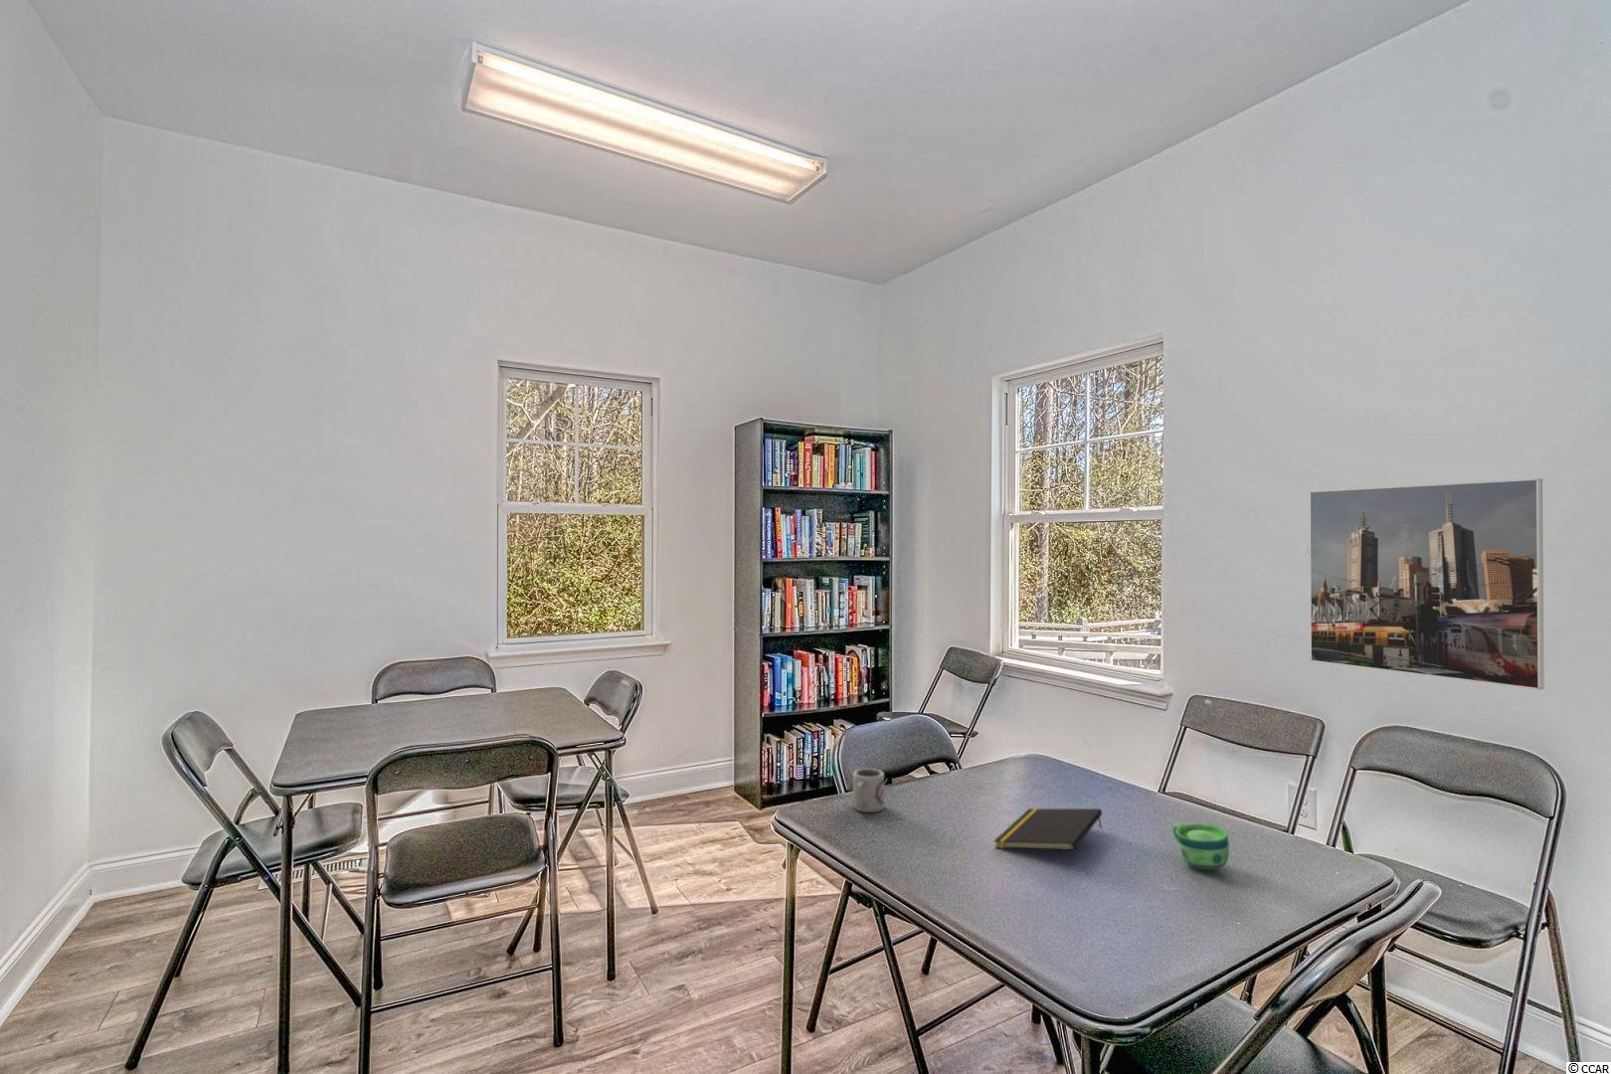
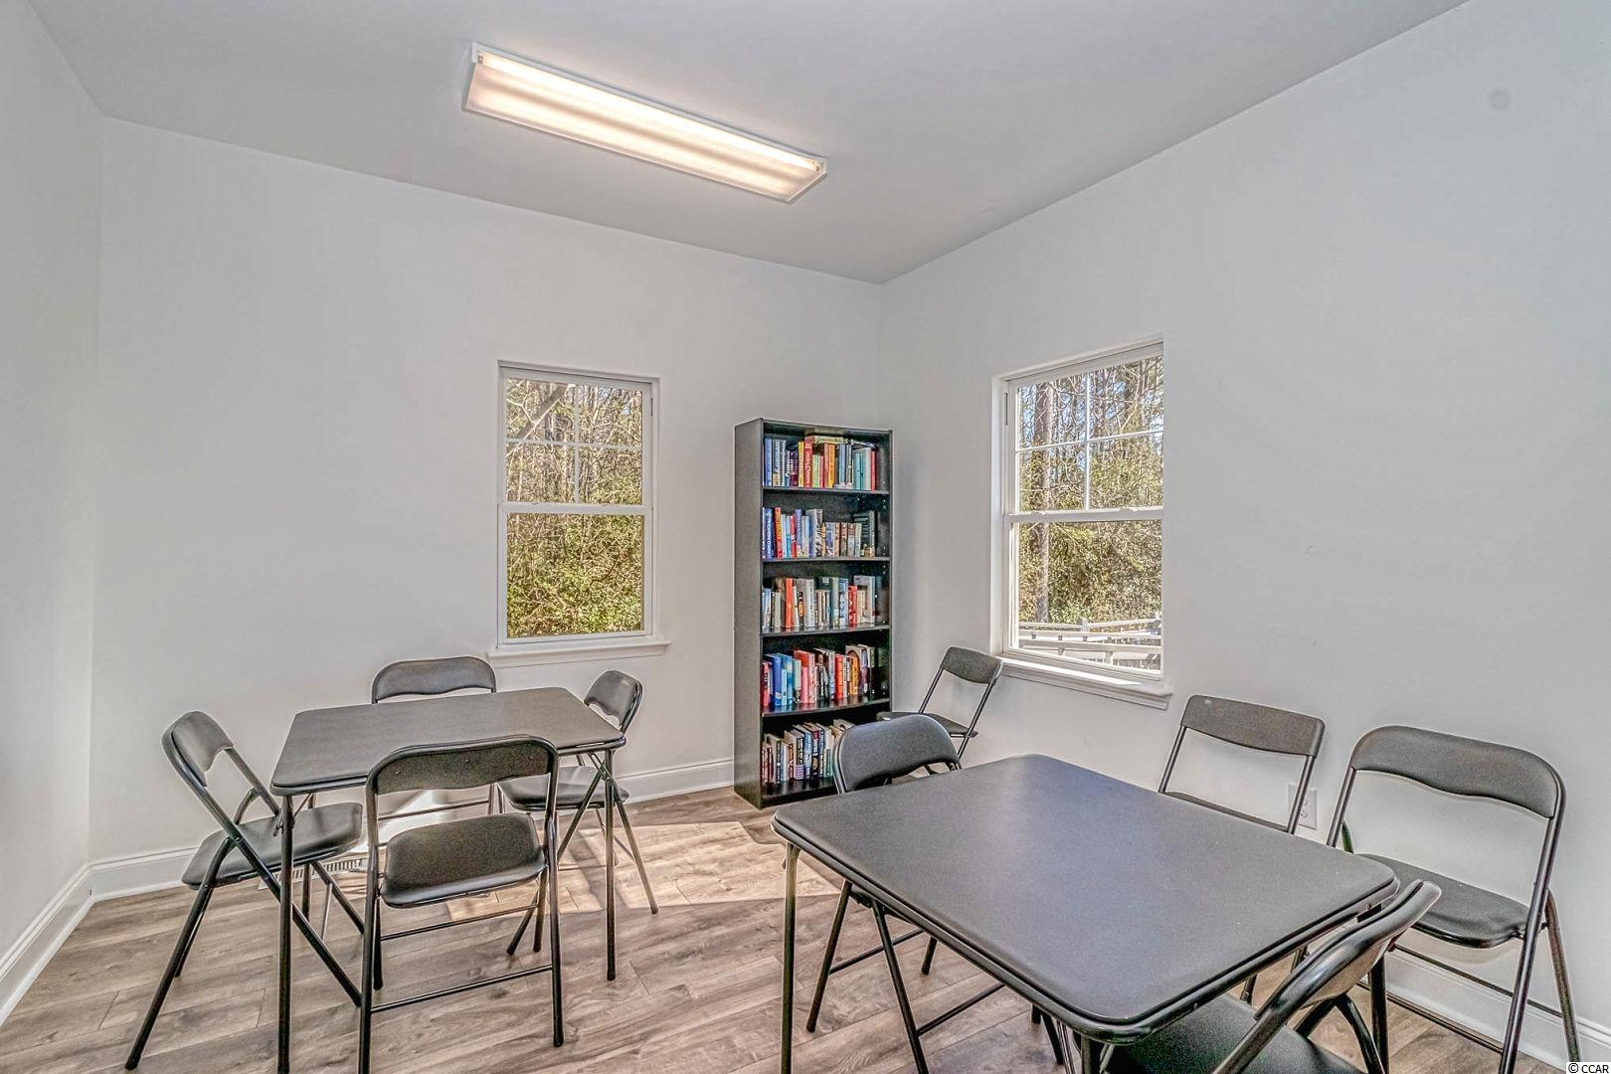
- cup (867, 791)
- cup (1195, 845)
- notepad (1049, 827)
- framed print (1414, 579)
